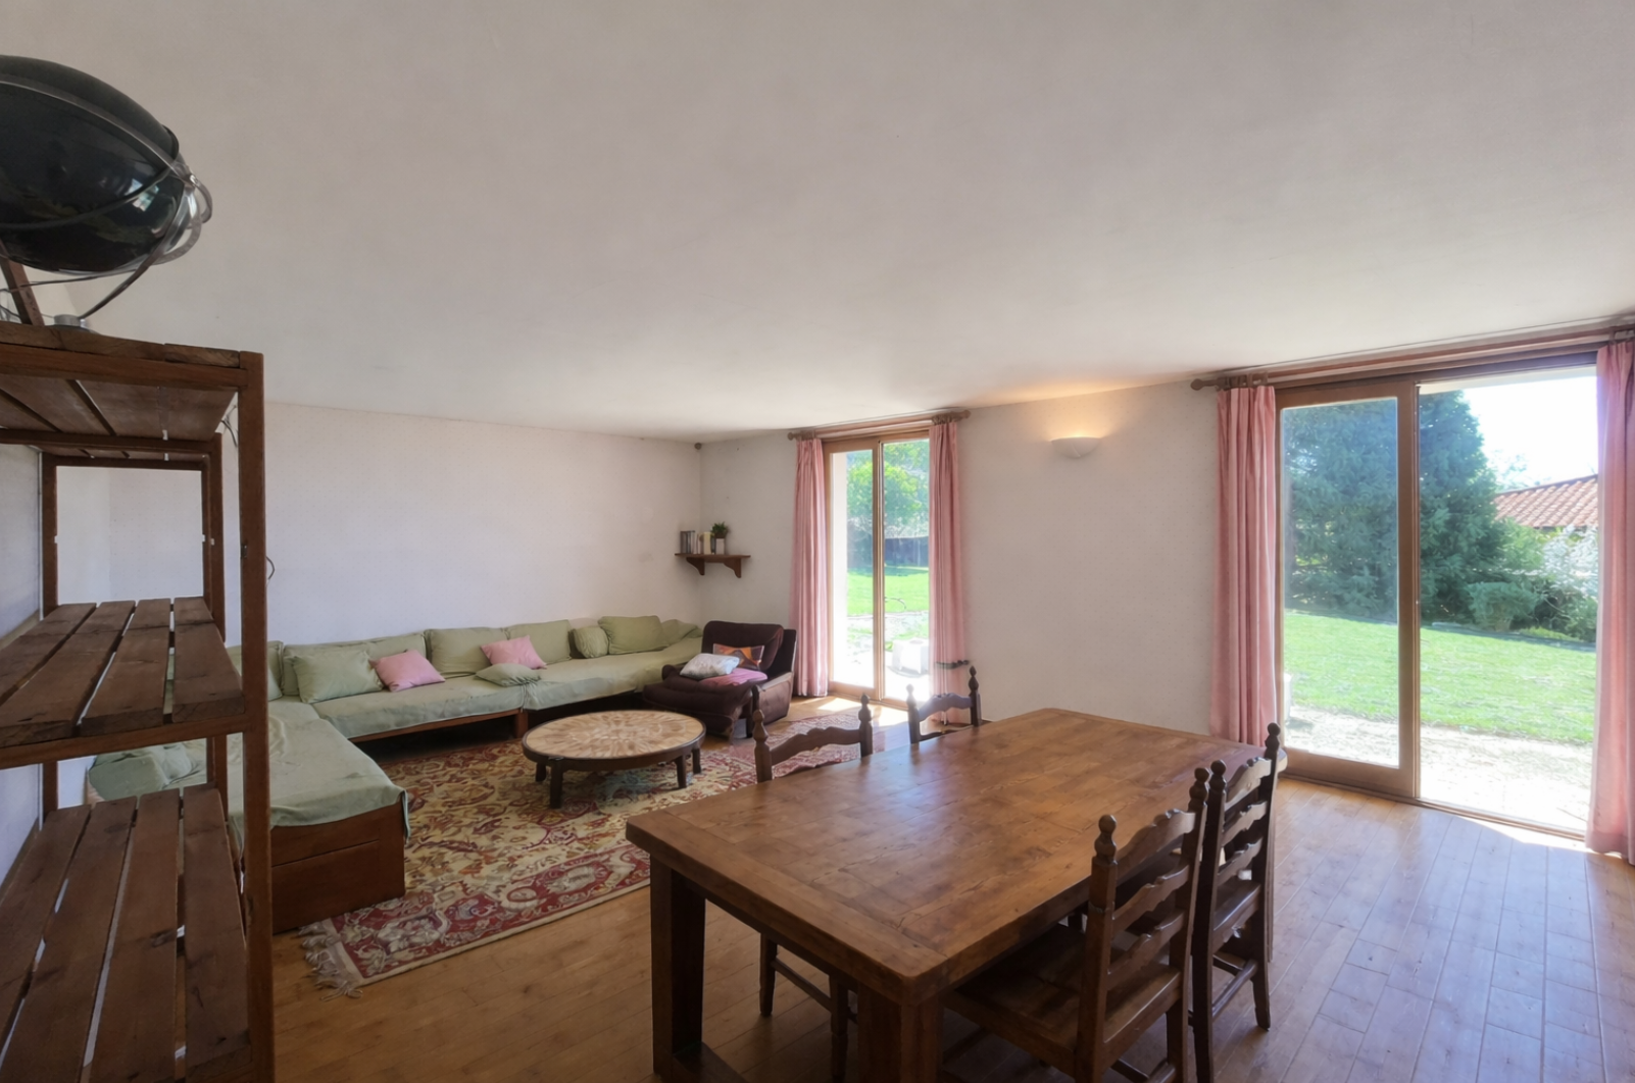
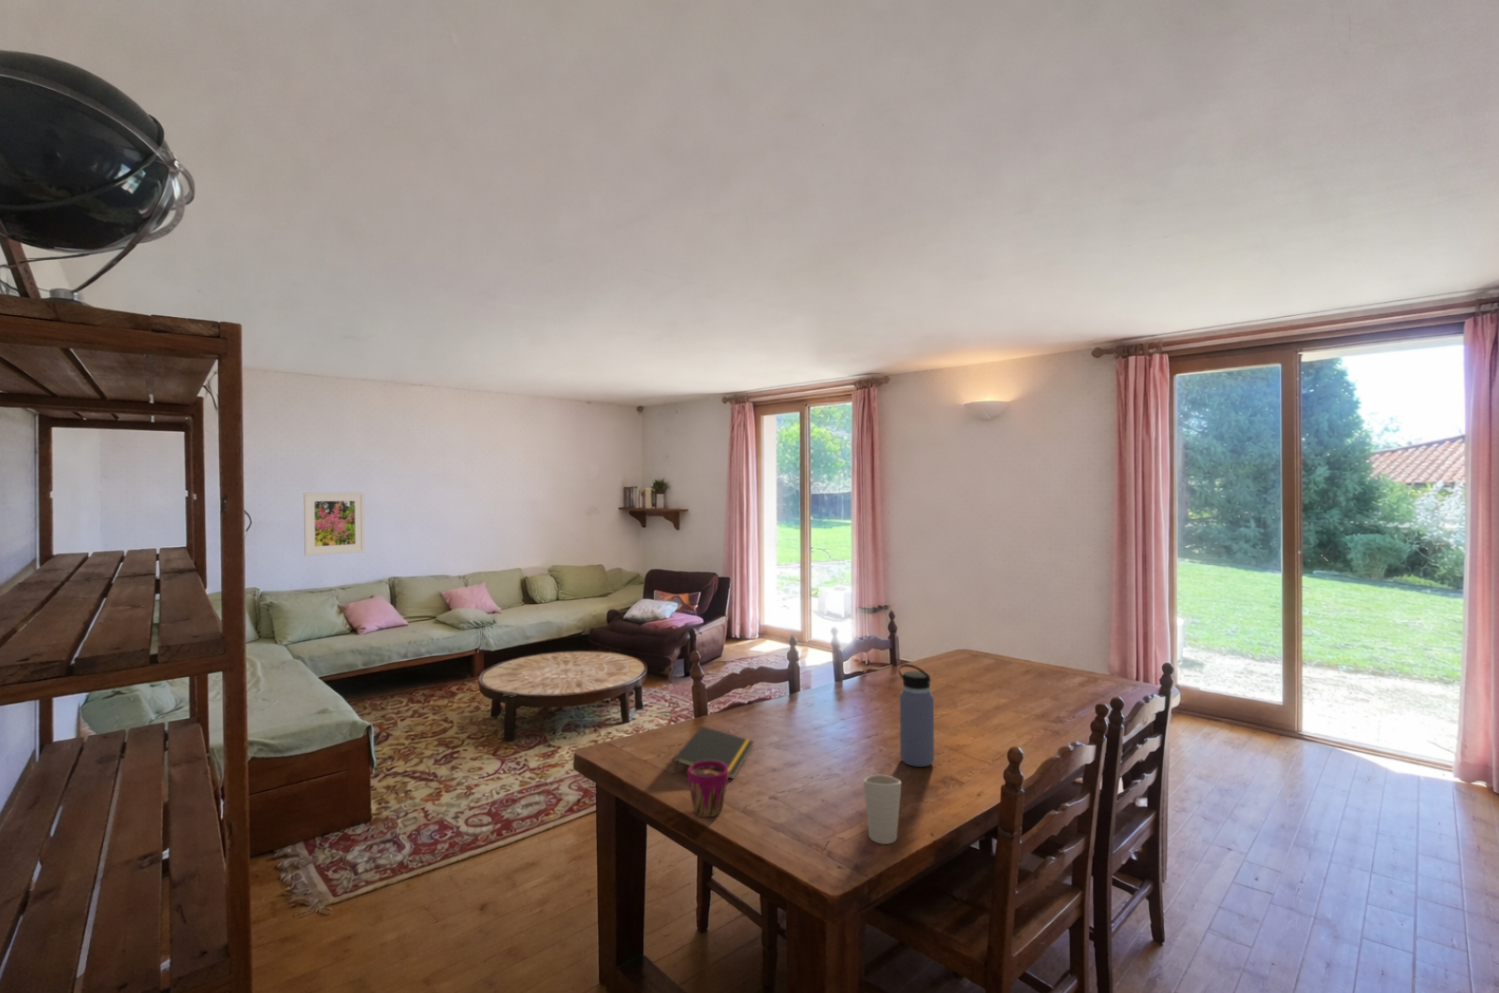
+ notepad (716, 750)
+ water bottle (916, 710)
+ cup (883, 806)
+ cup (705, 787)
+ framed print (335, 523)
